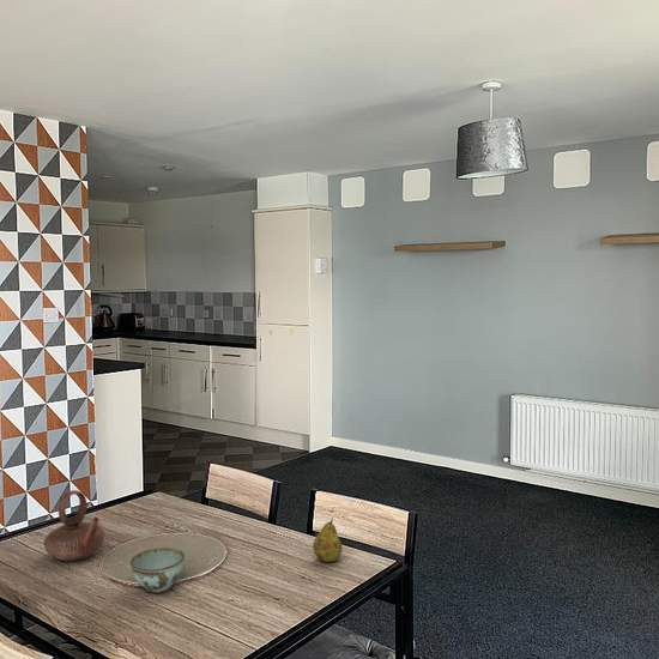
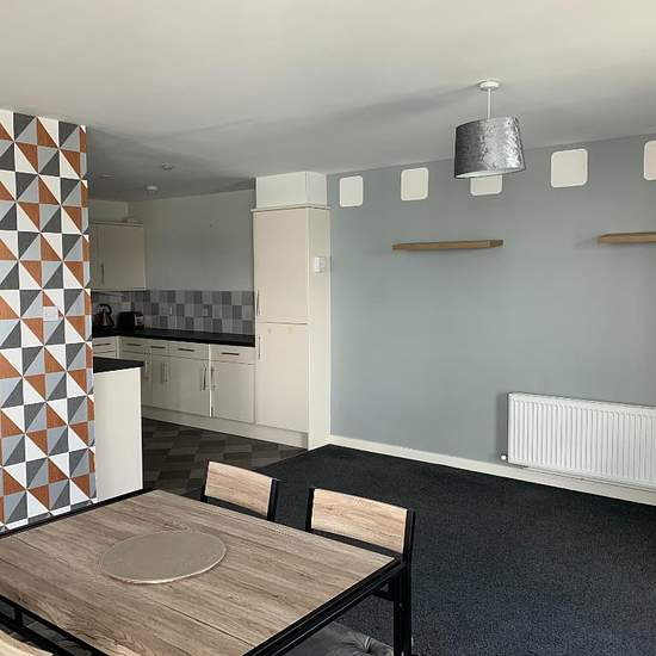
- fruit (327, 540)
- teapot (79, 525)
- bowl (158, 573)
